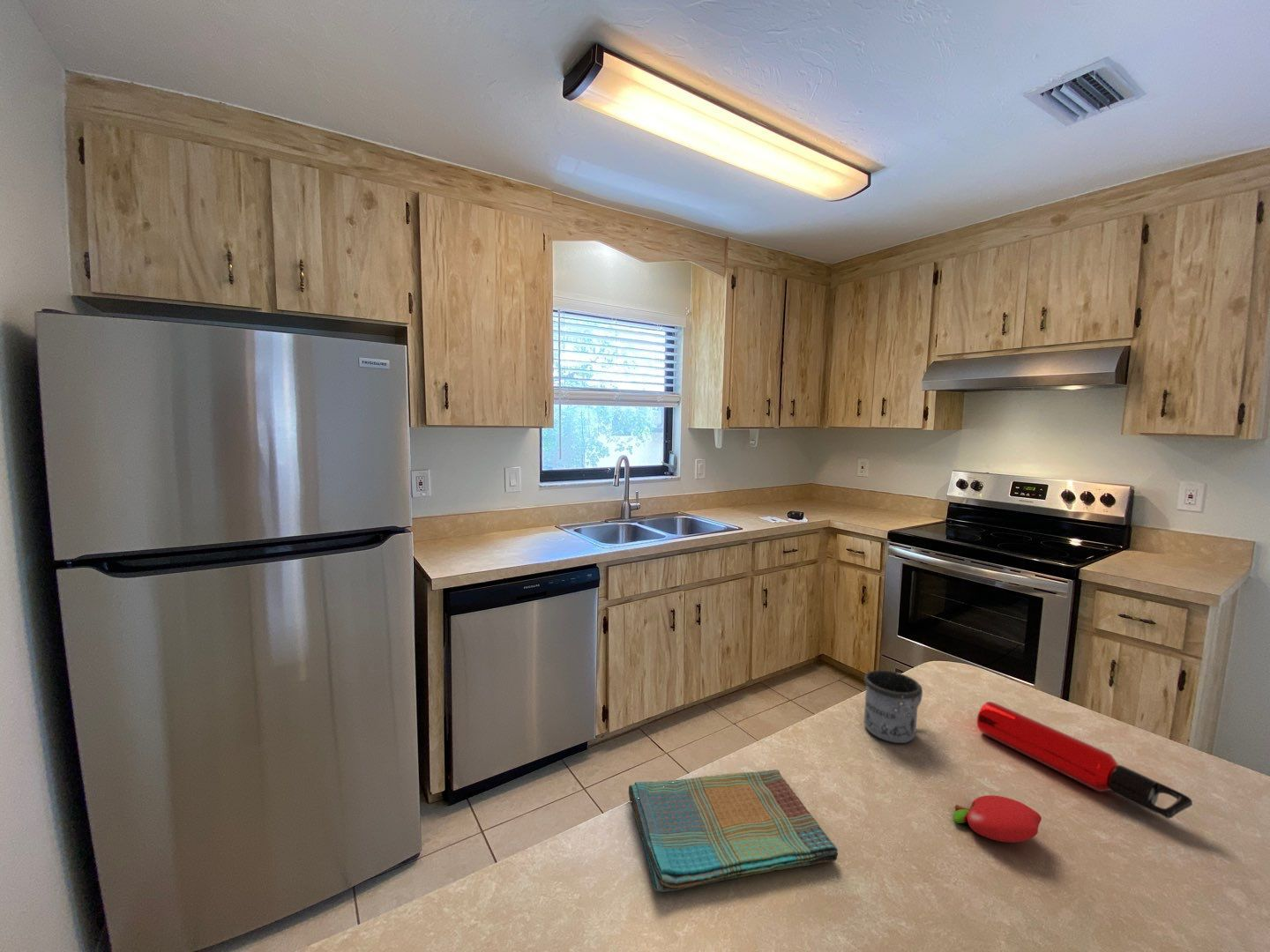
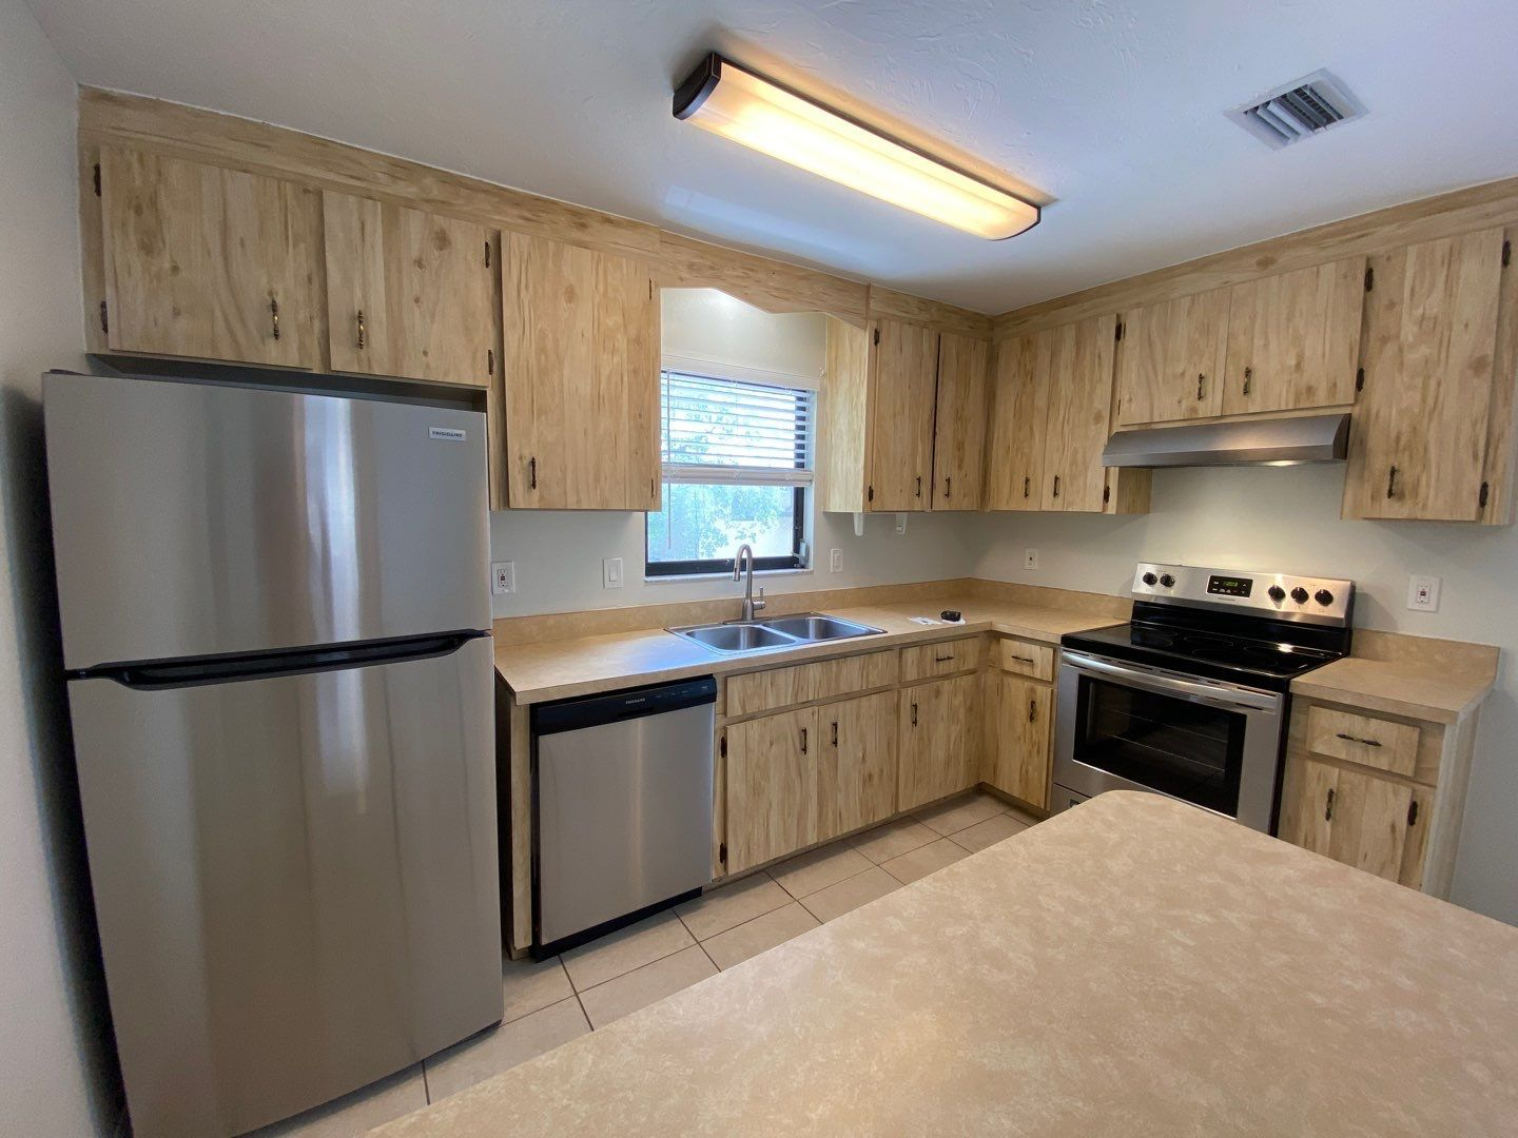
- mug (896, 704)
- fruit (995, 814)
- water bottle (1066, 755)
- dish towel (724, 818)
